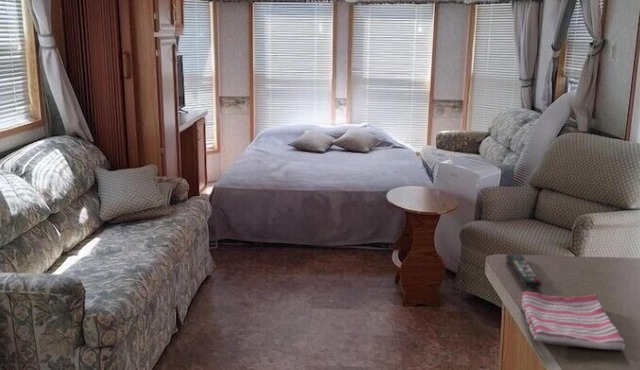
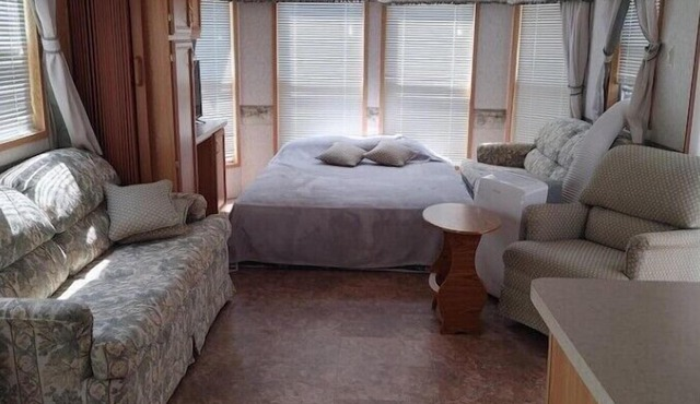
- dish towel (568, 317)
- remote control (522, 269)
